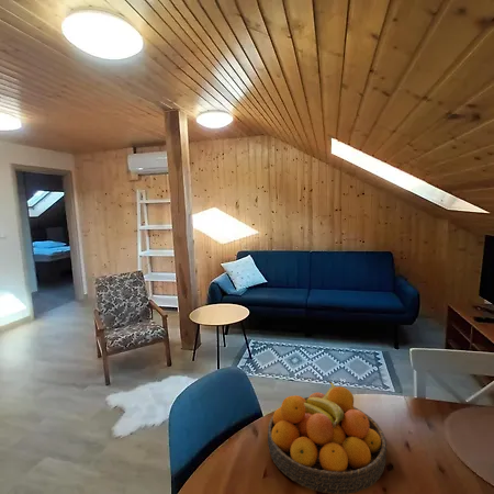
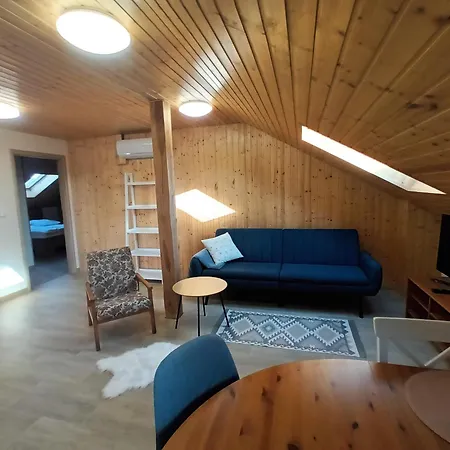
- fruit bowl (324, 423)
